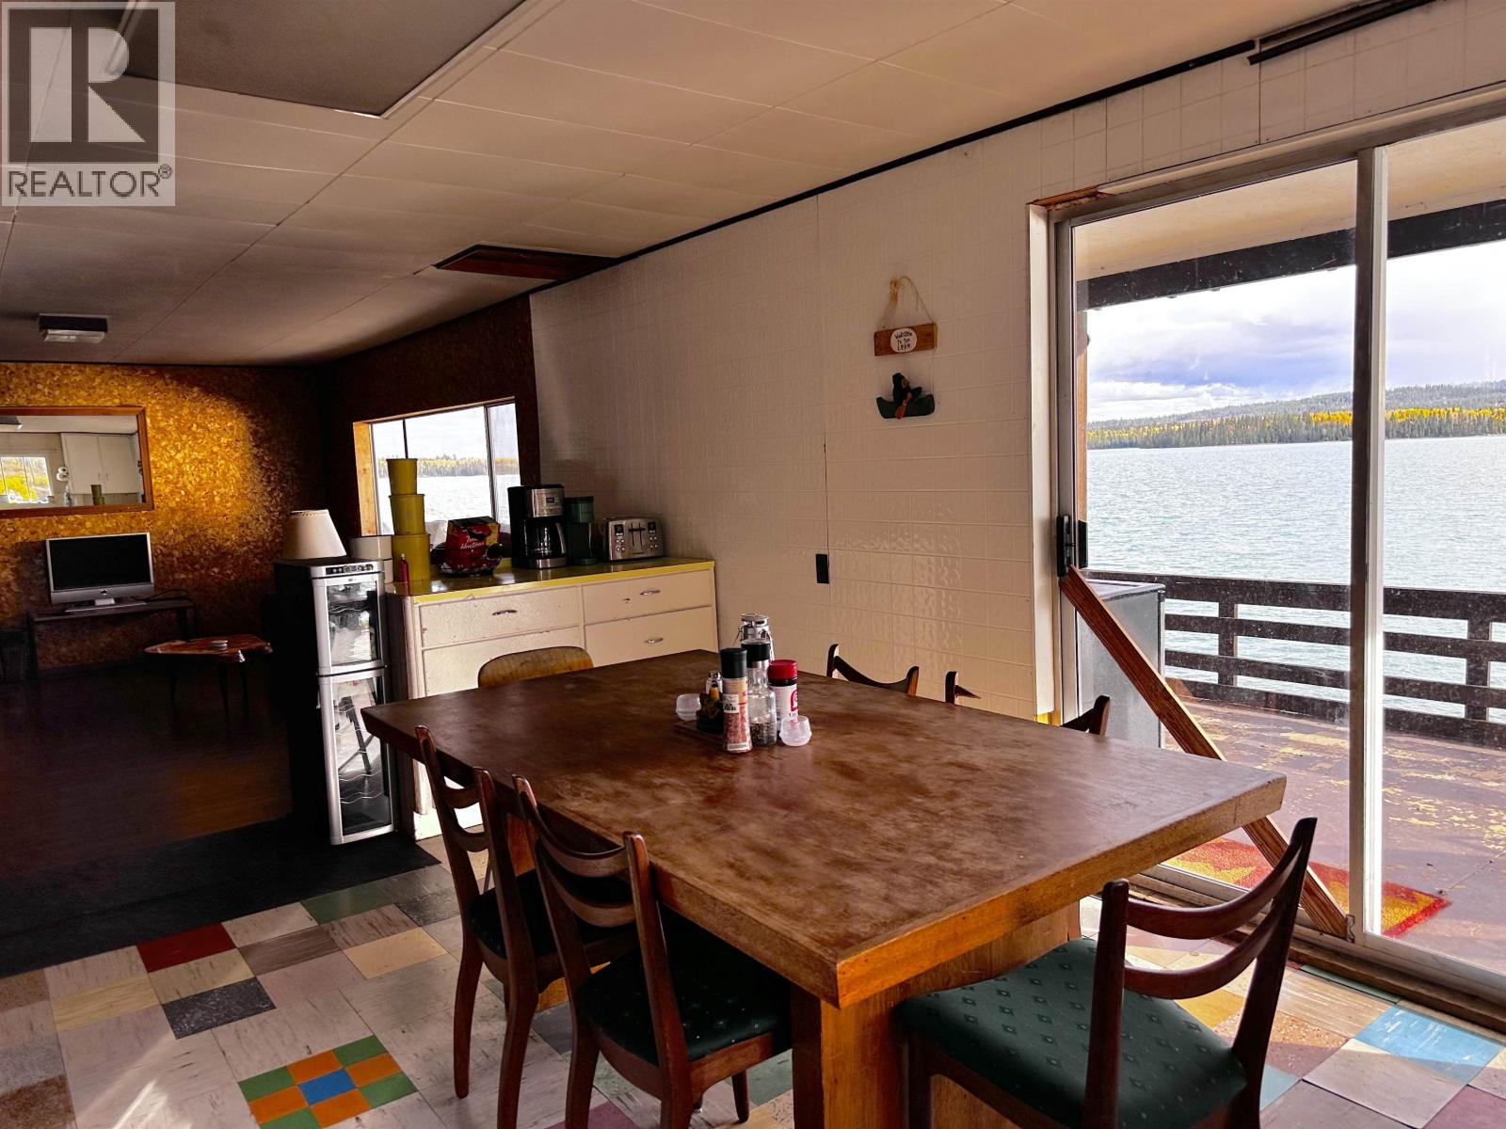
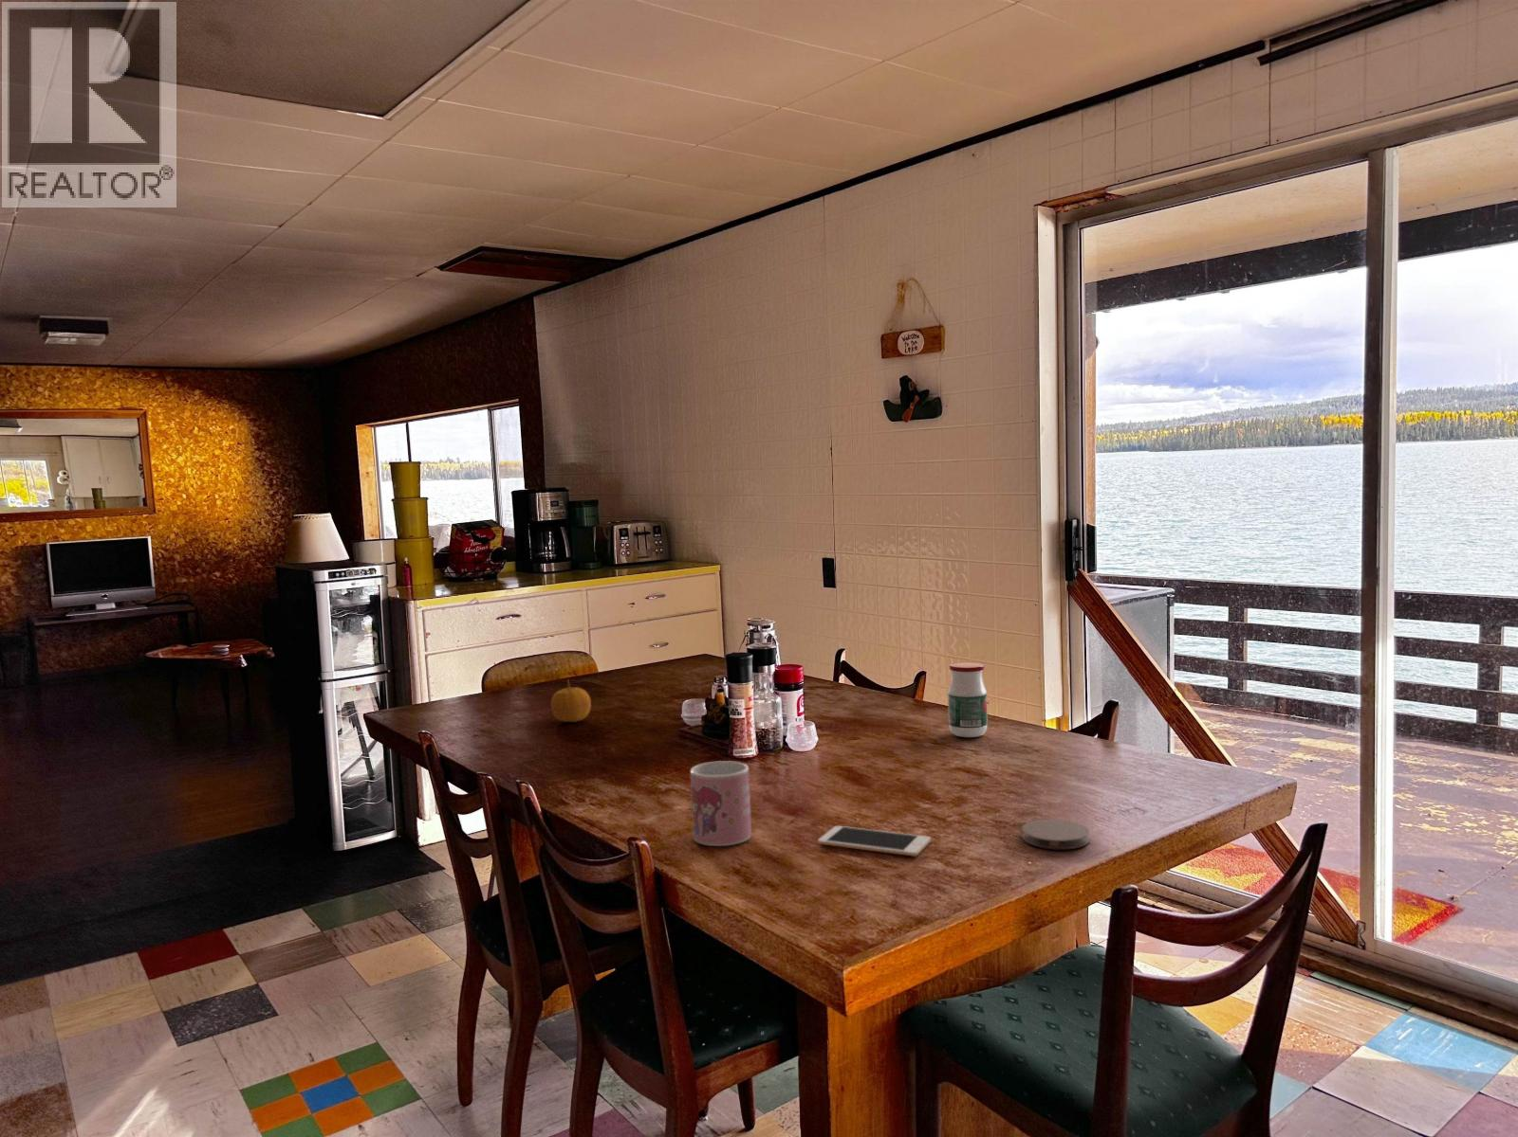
+ coaster (1055, 834)
+ mug (720, 799)
+ fruit (570, 700)
+ jar (967, 699)
+ cell phone (874, 841)
